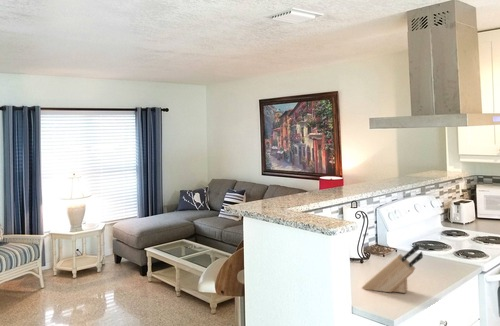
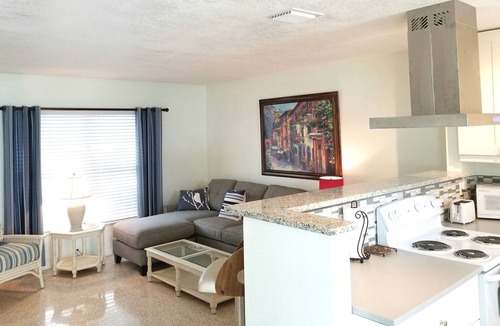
- knife block (392, 266)
